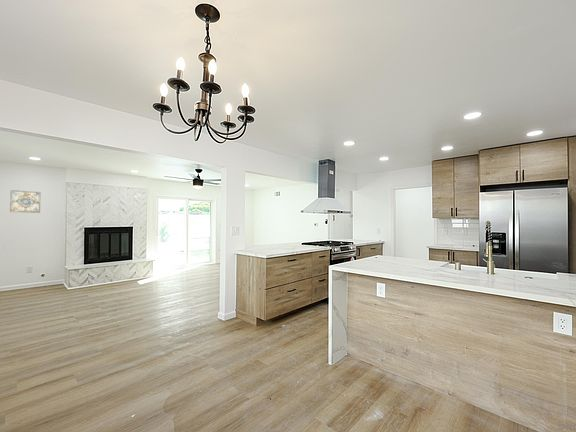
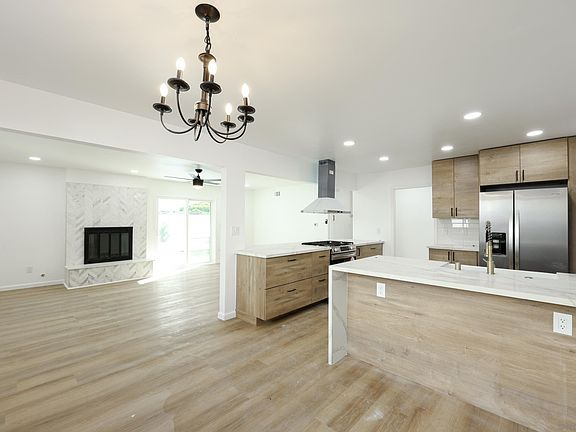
- wall art (25, 201)
